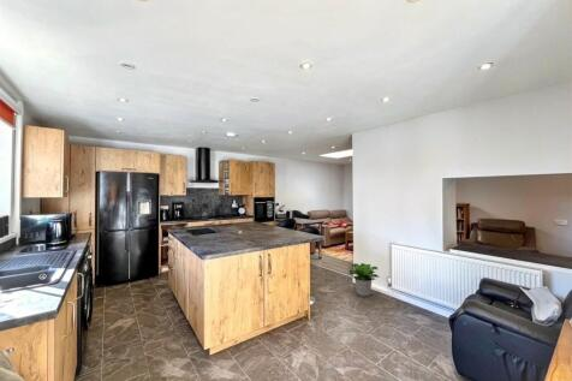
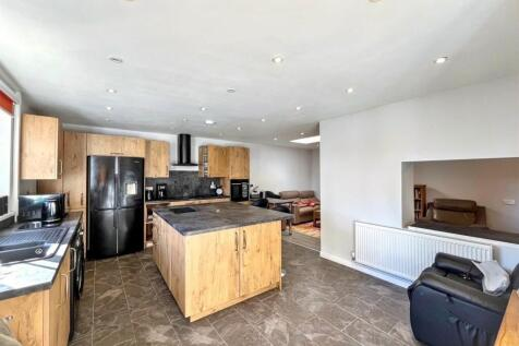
- potted plant (365, 280)
